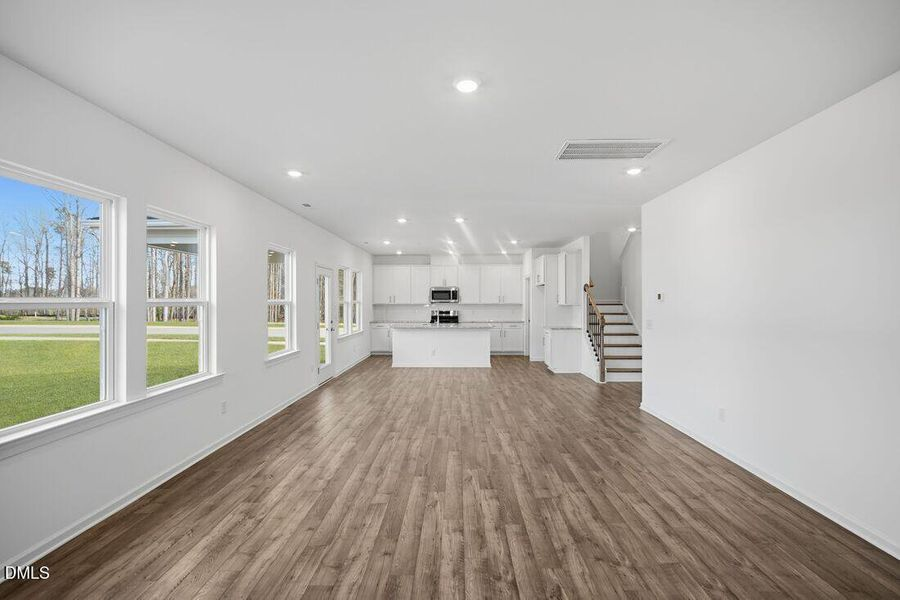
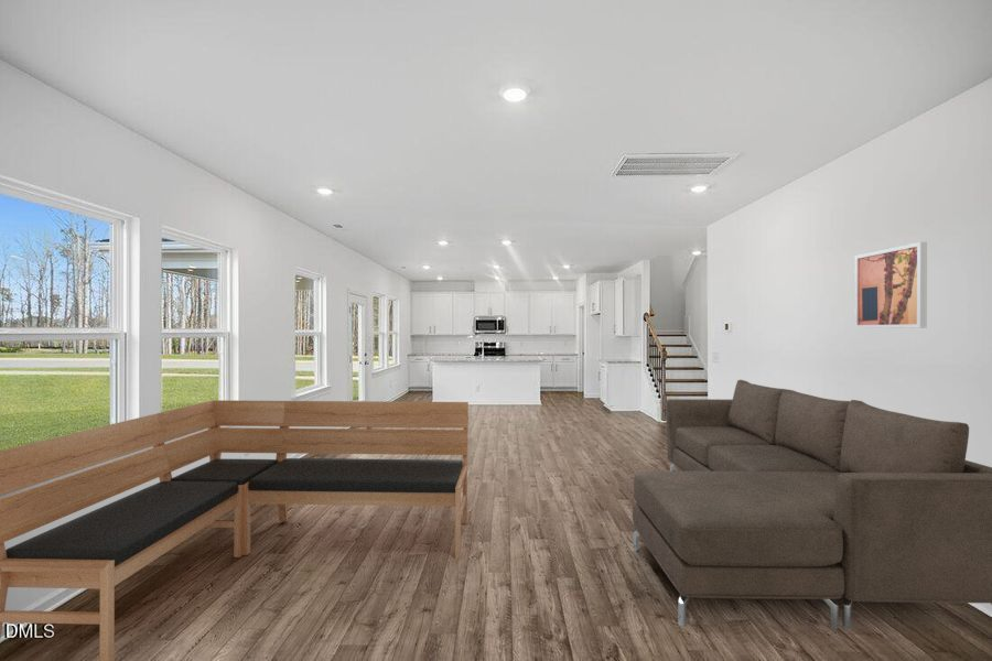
+ bench (290, 497)
+ sofa (730, 459)
+ wall art (887, 289)
